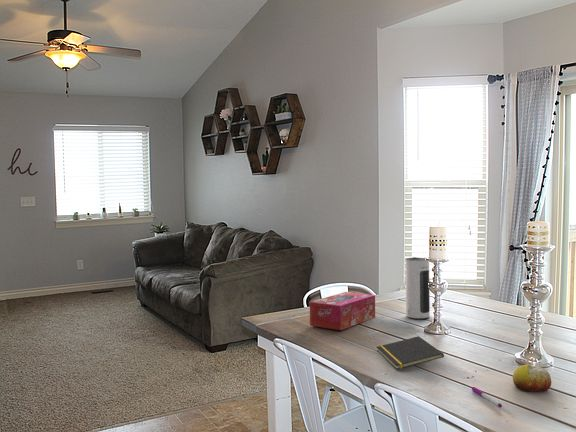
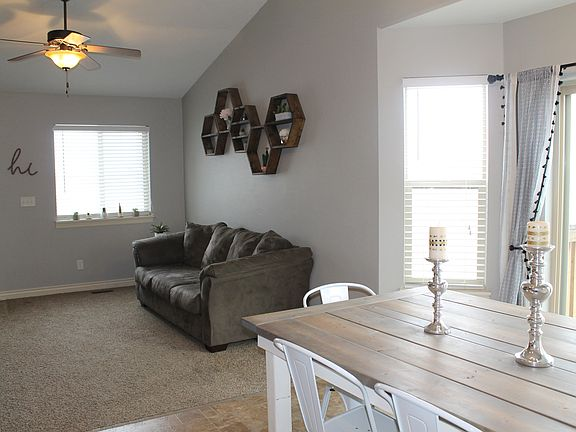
- notepad (408, 351)
- fruit (532, 376)
- tissue box (343, 309)
- speaker (417, 287)
- pen (486, 396)
